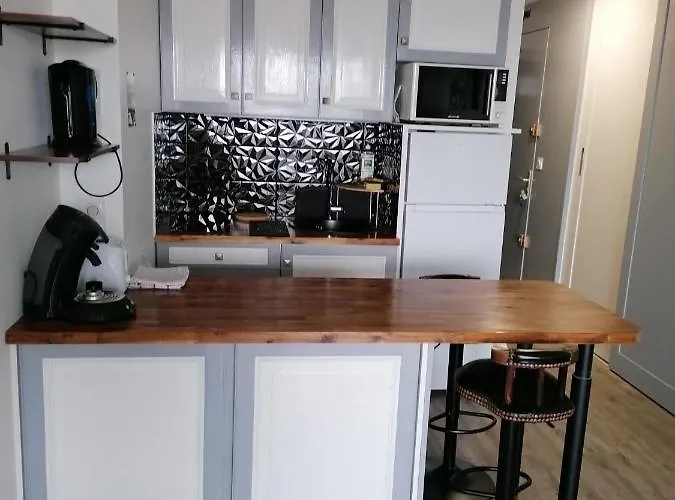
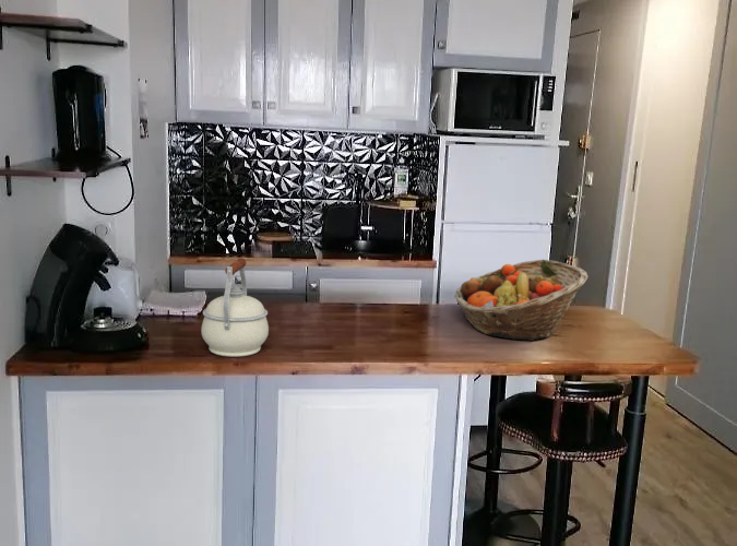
+ fruit basket (518, 295)
+ kettle (236, 305)
